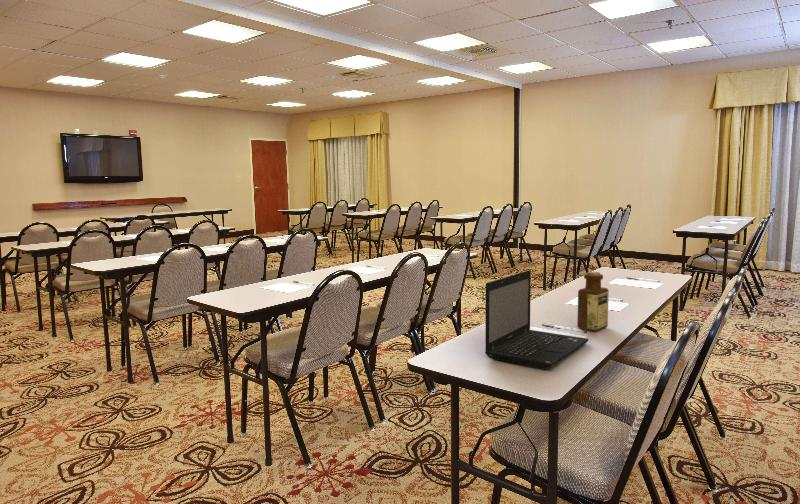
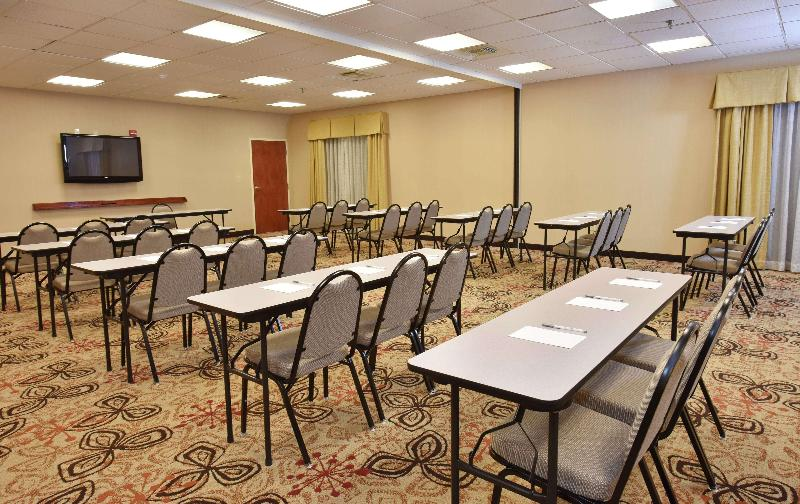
- bottle (593, 300)
- laptop (529, 315)
